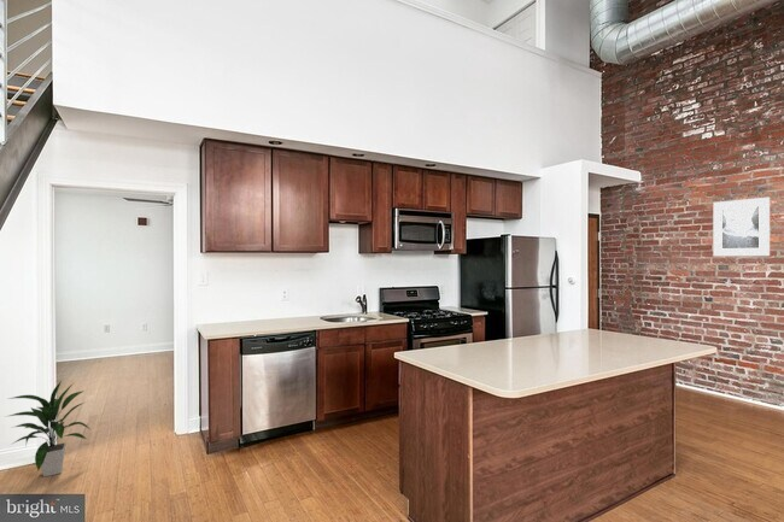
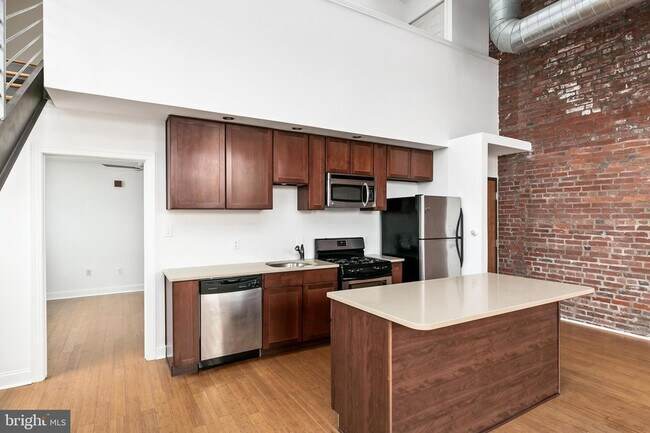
- indoor plant (49, 428)
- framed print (739, 228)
